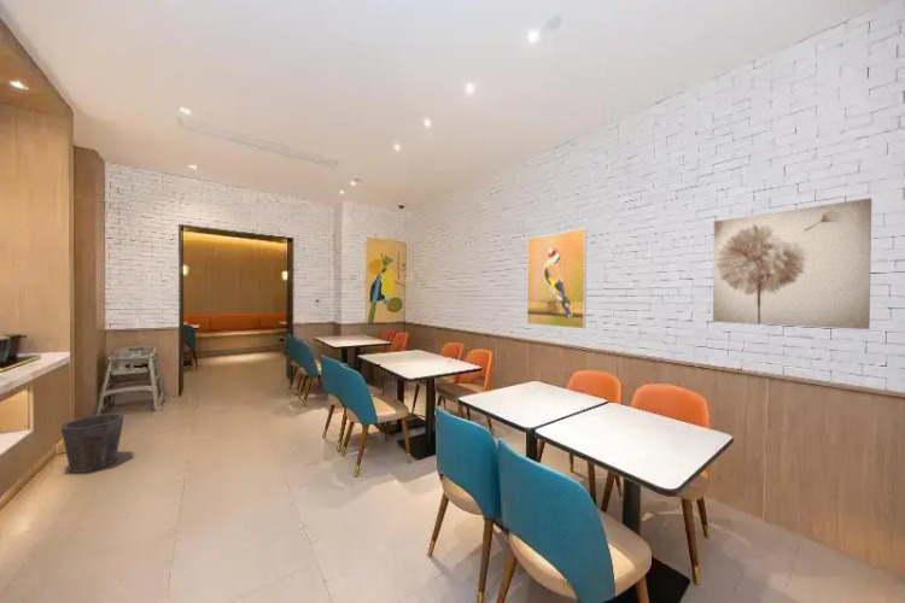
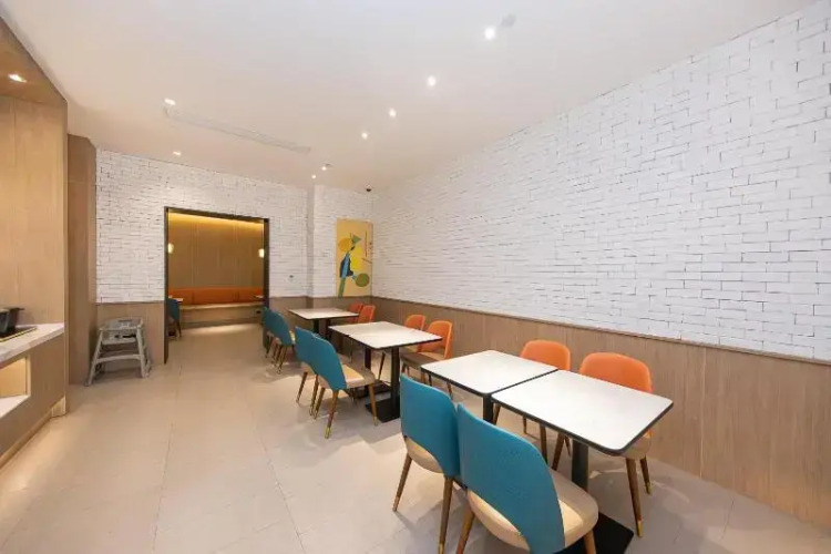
- waste bin (93, 443)
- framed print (554, 280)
- wall art (781, 268)
